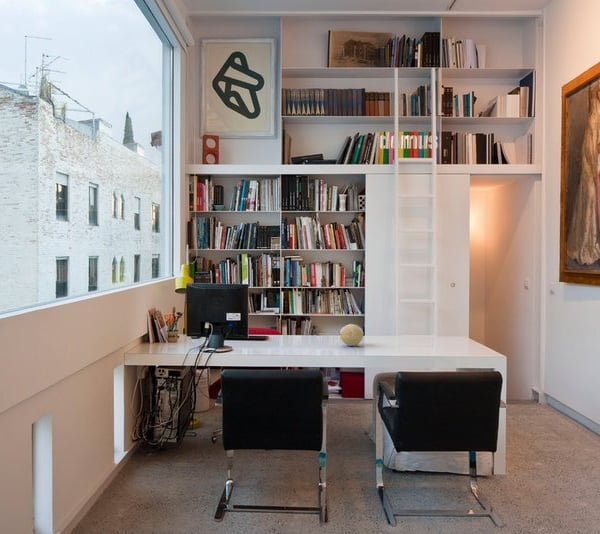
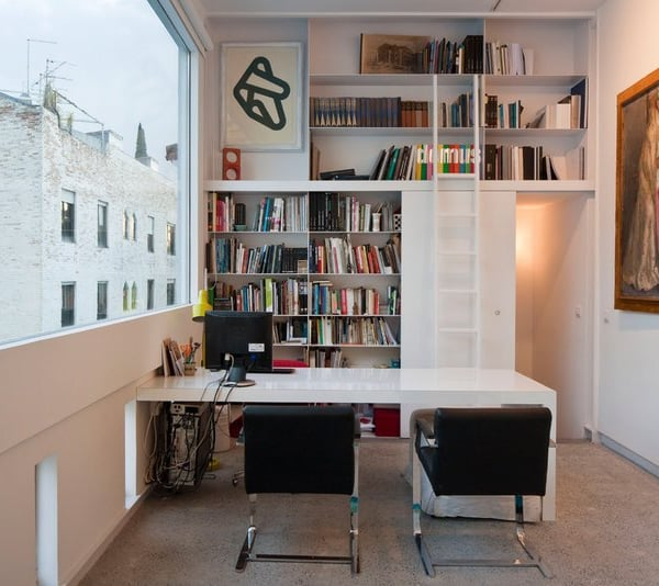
- decorative ball (351, 335)
